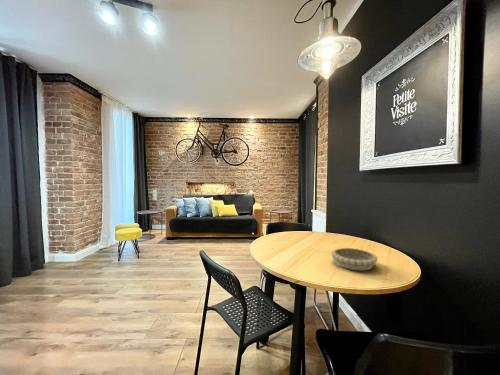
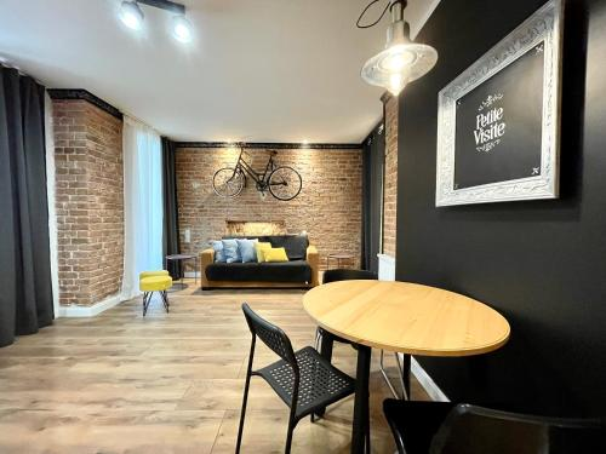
- decorative bowl (353, 258)
